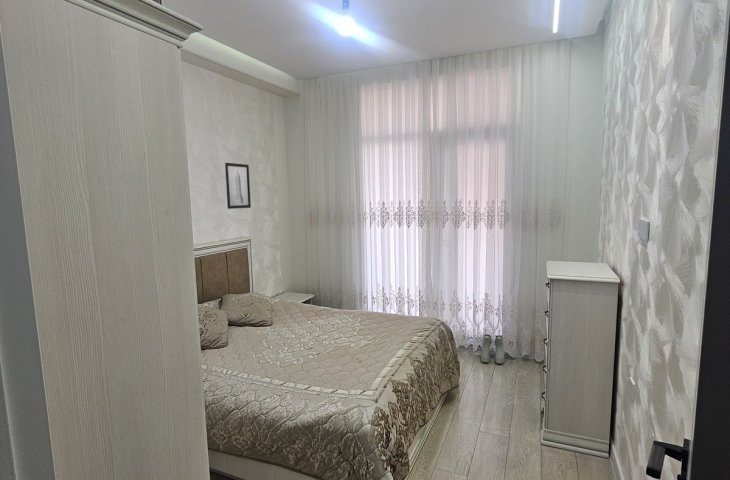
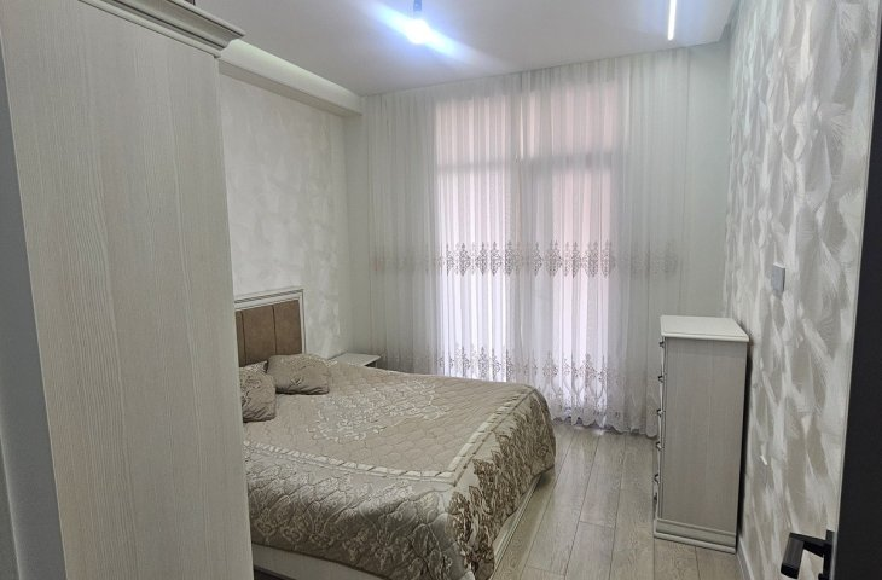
- wall art (238, 186)
- boots (495, 349)
